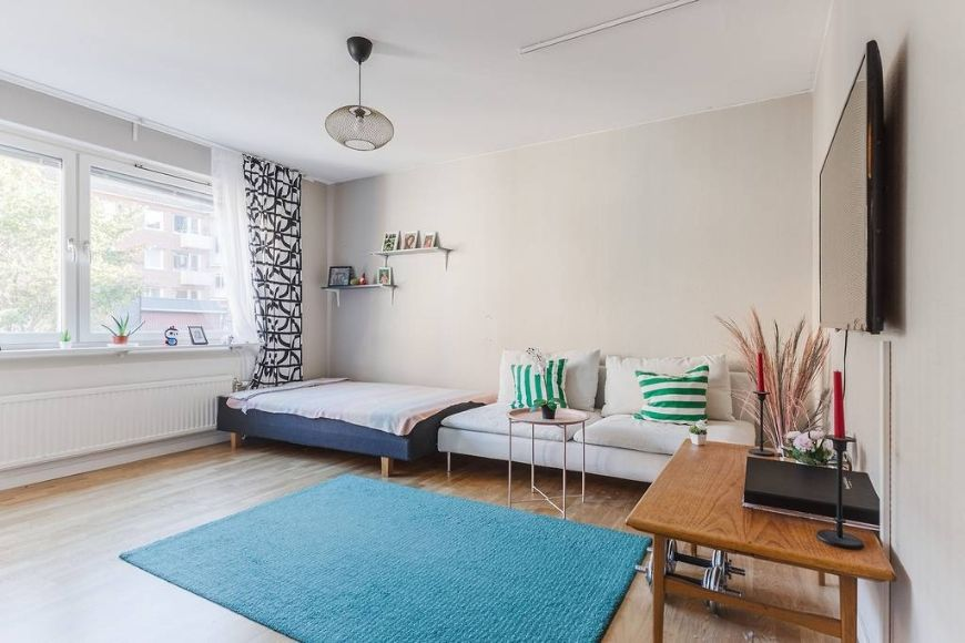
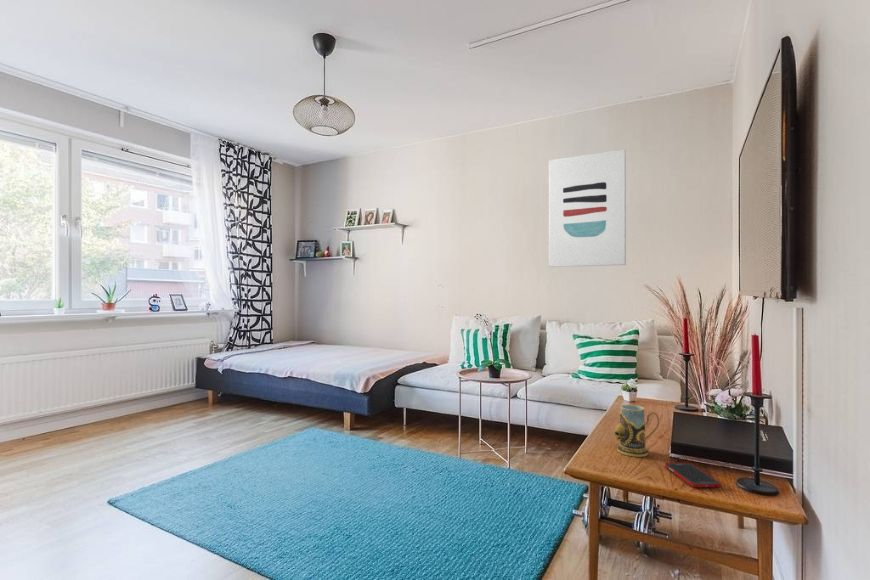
+ mug (636, 429)
+ cell phone (691, 474)
+ wall art (585, 210)
